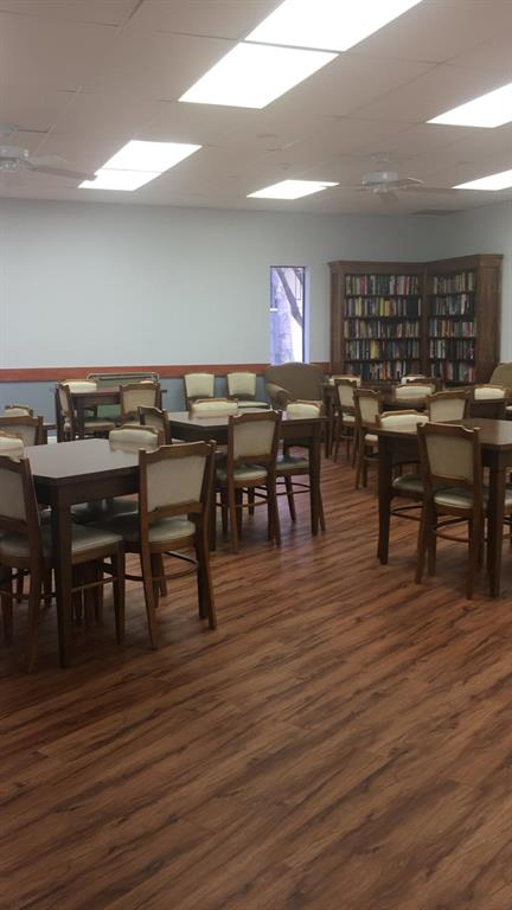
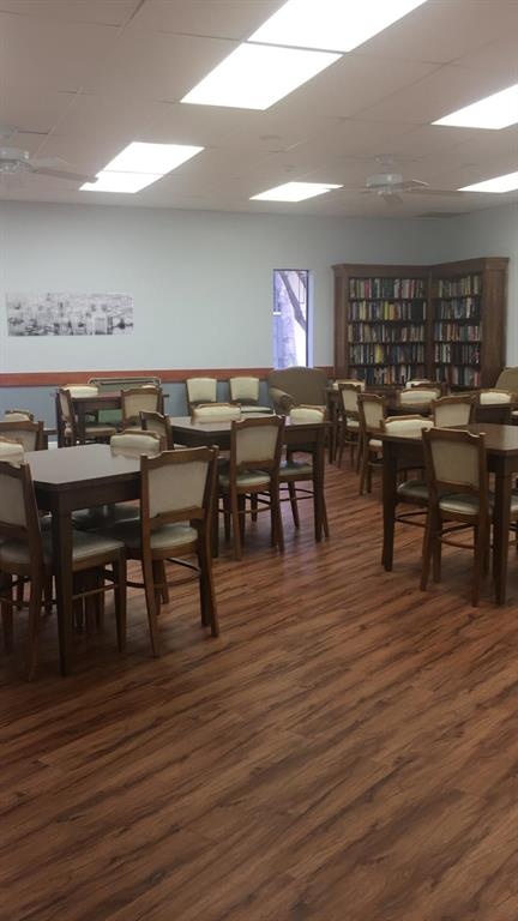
+ wall art (71, 314)
